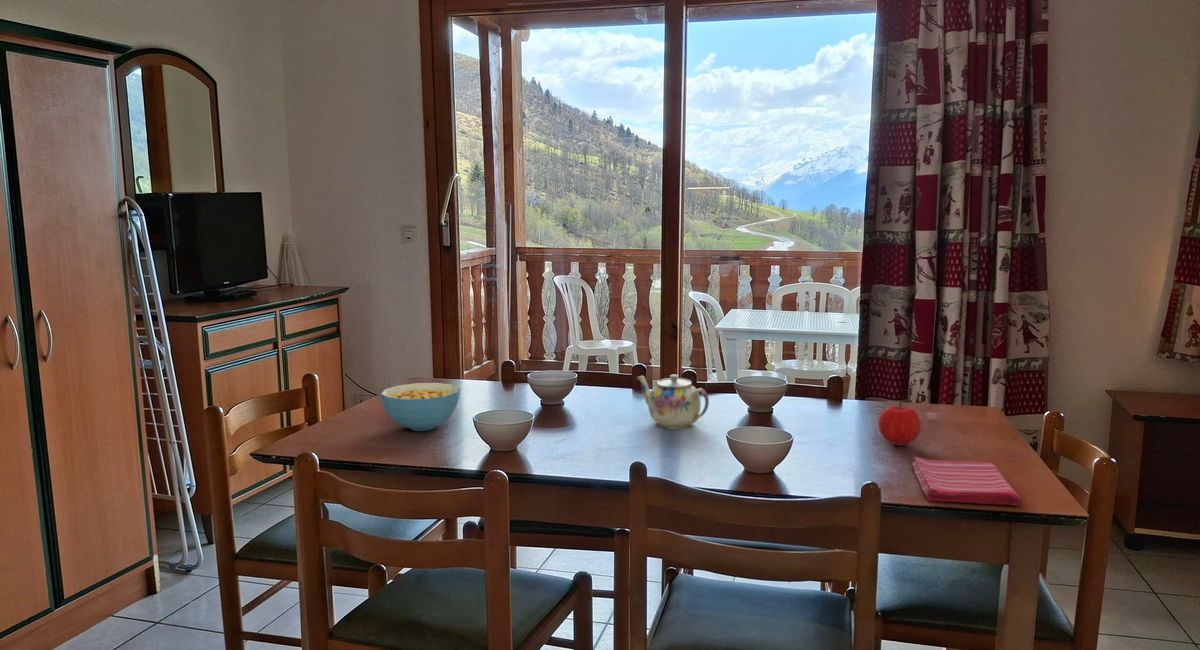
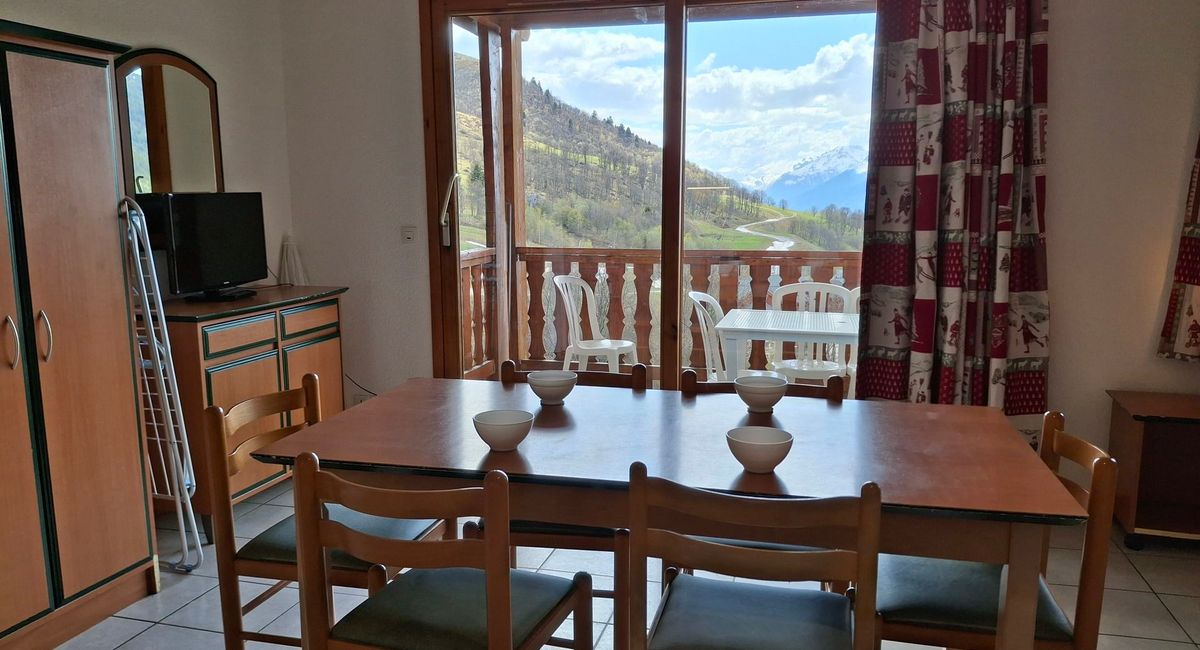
- fruit (899, 423)
- teapot (671, 399)
- cereal bowl (421, 409)
- dish towel (962, 479)
